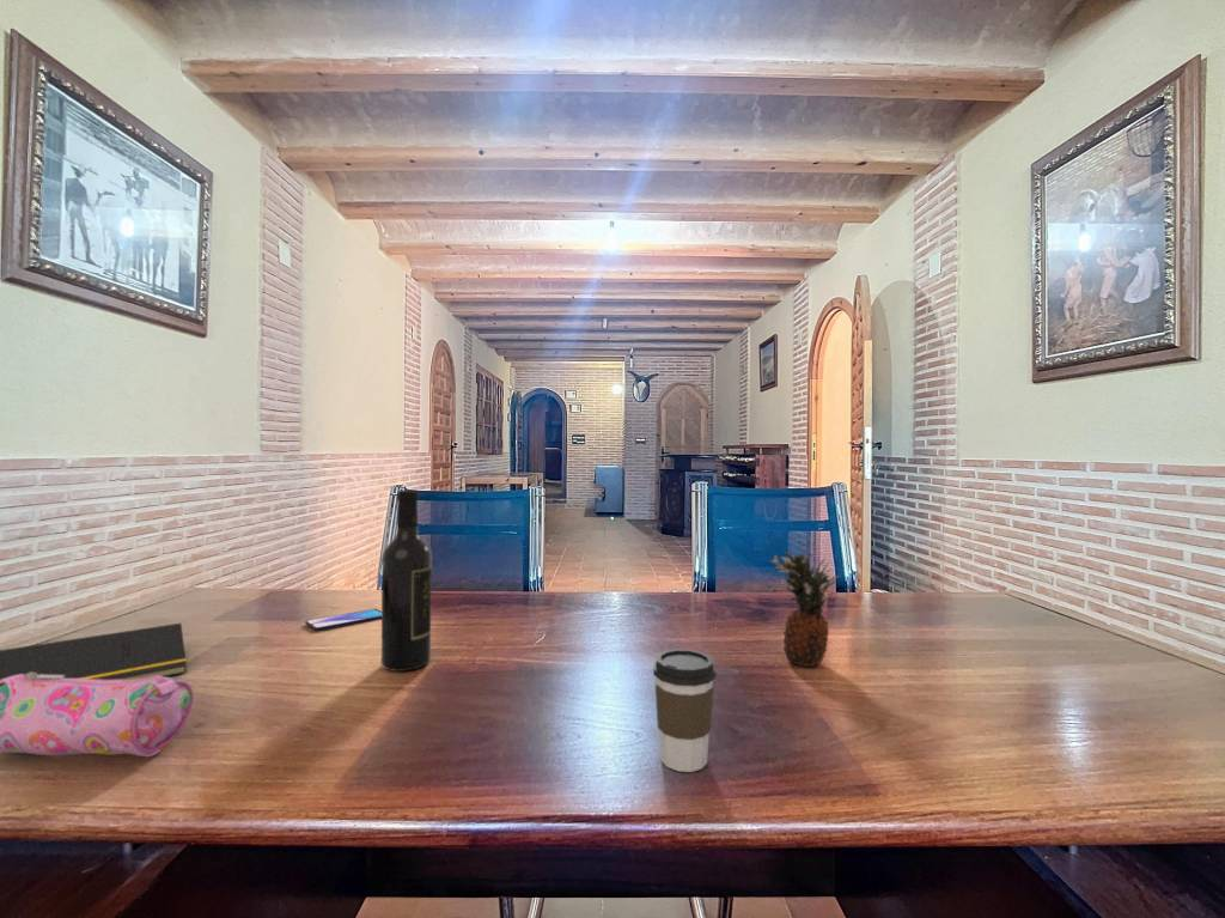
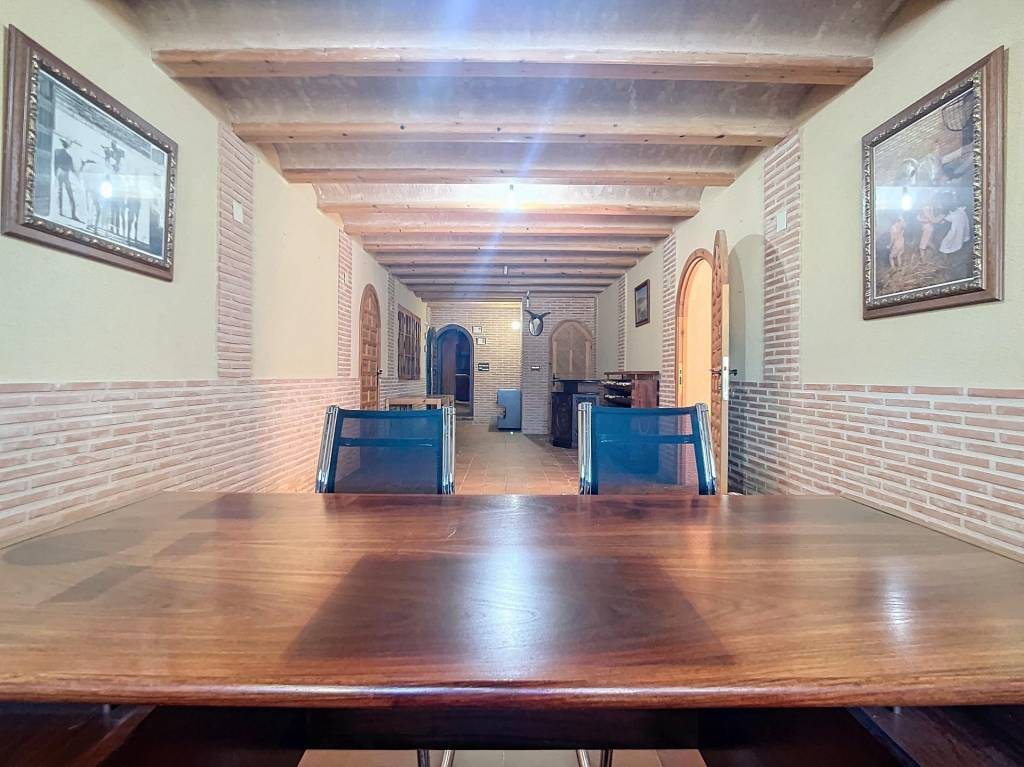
- pencil case (84, 712)
- coffee cup (683, 709)
- fruit (800, 604)
- smartphone (347, 618)
- notepad (92, 662)
- wine bottle (407, 577)
